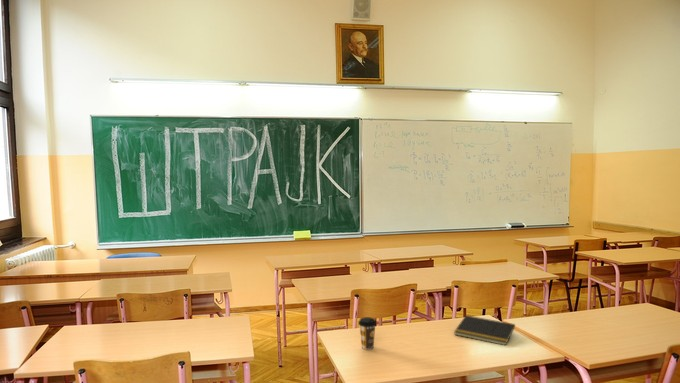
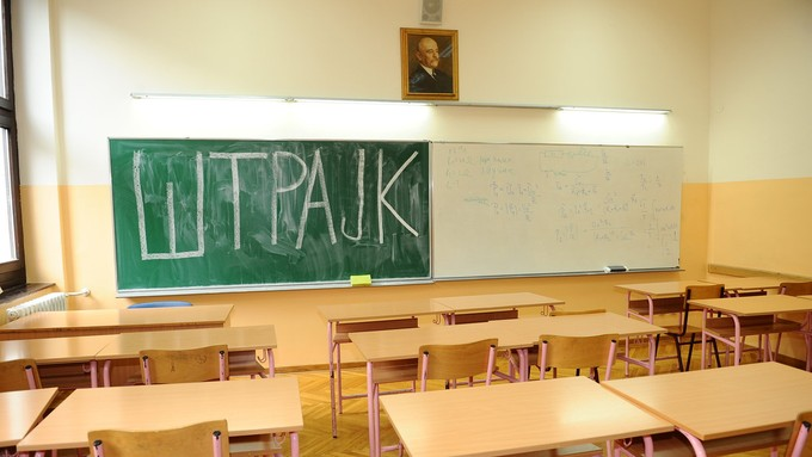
- coffee cup (367, 333)
- notepad (484, 329)
